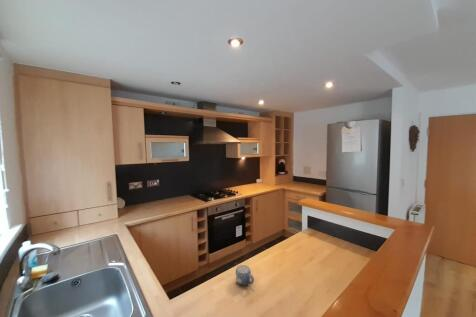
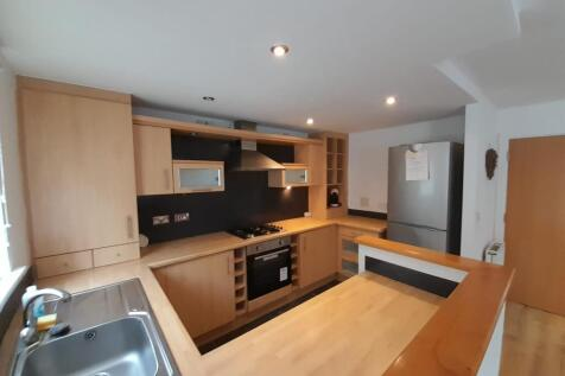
- mug (245, 277)
